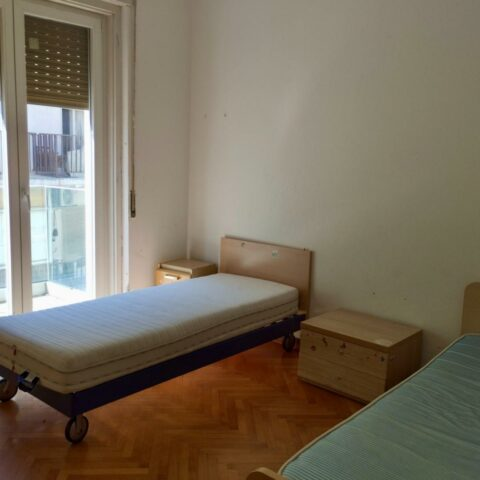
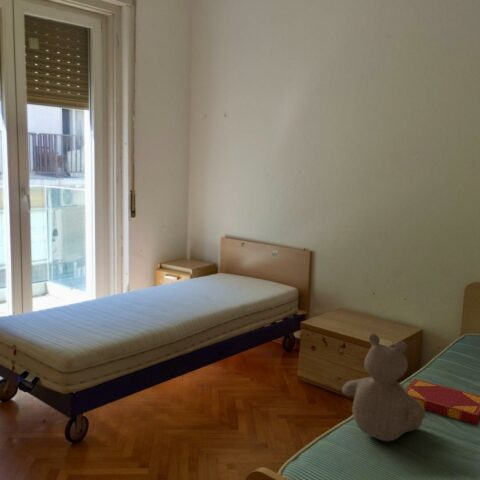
+ teddy bear (389, 382)
+ hardback book (443, 400)
